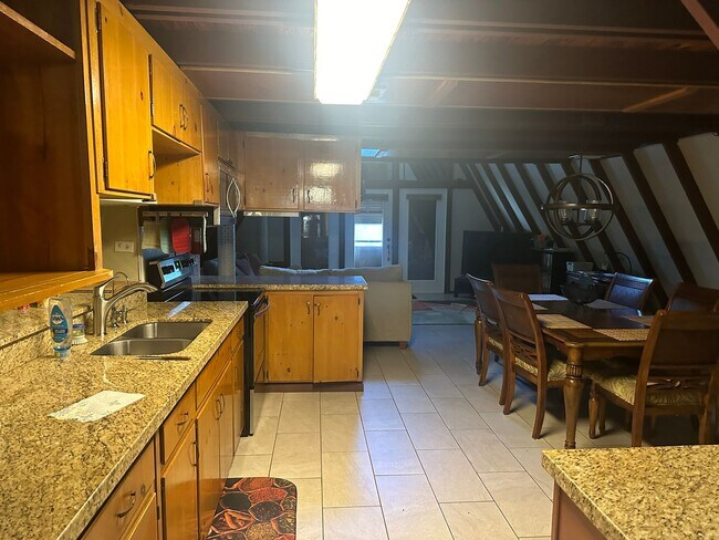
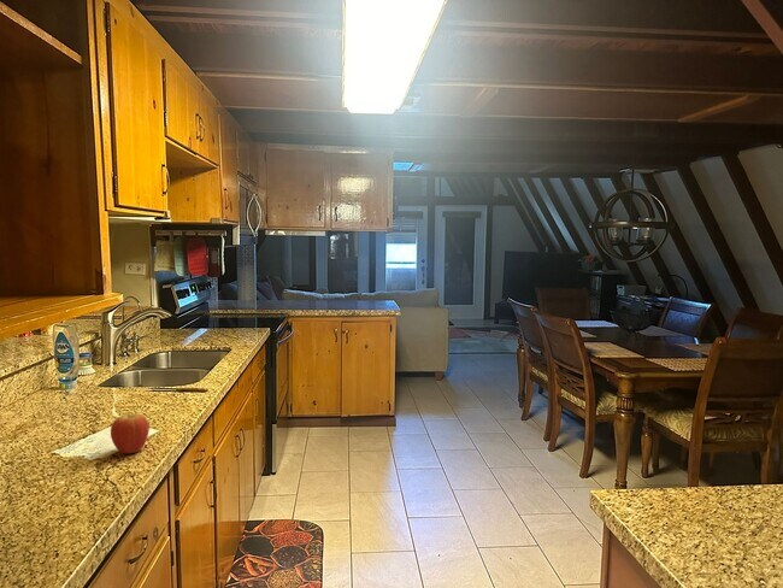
+ fruit (129, 431)
